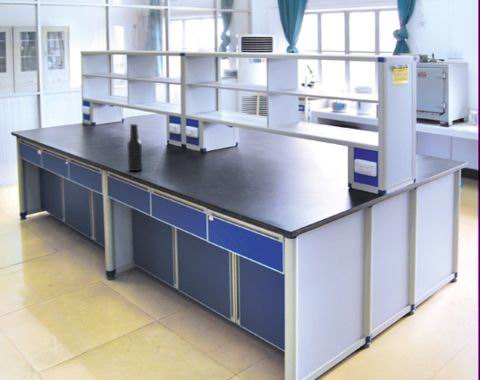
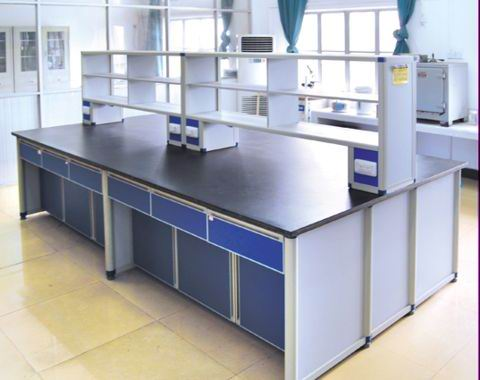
- beer bottle (134, 147)
